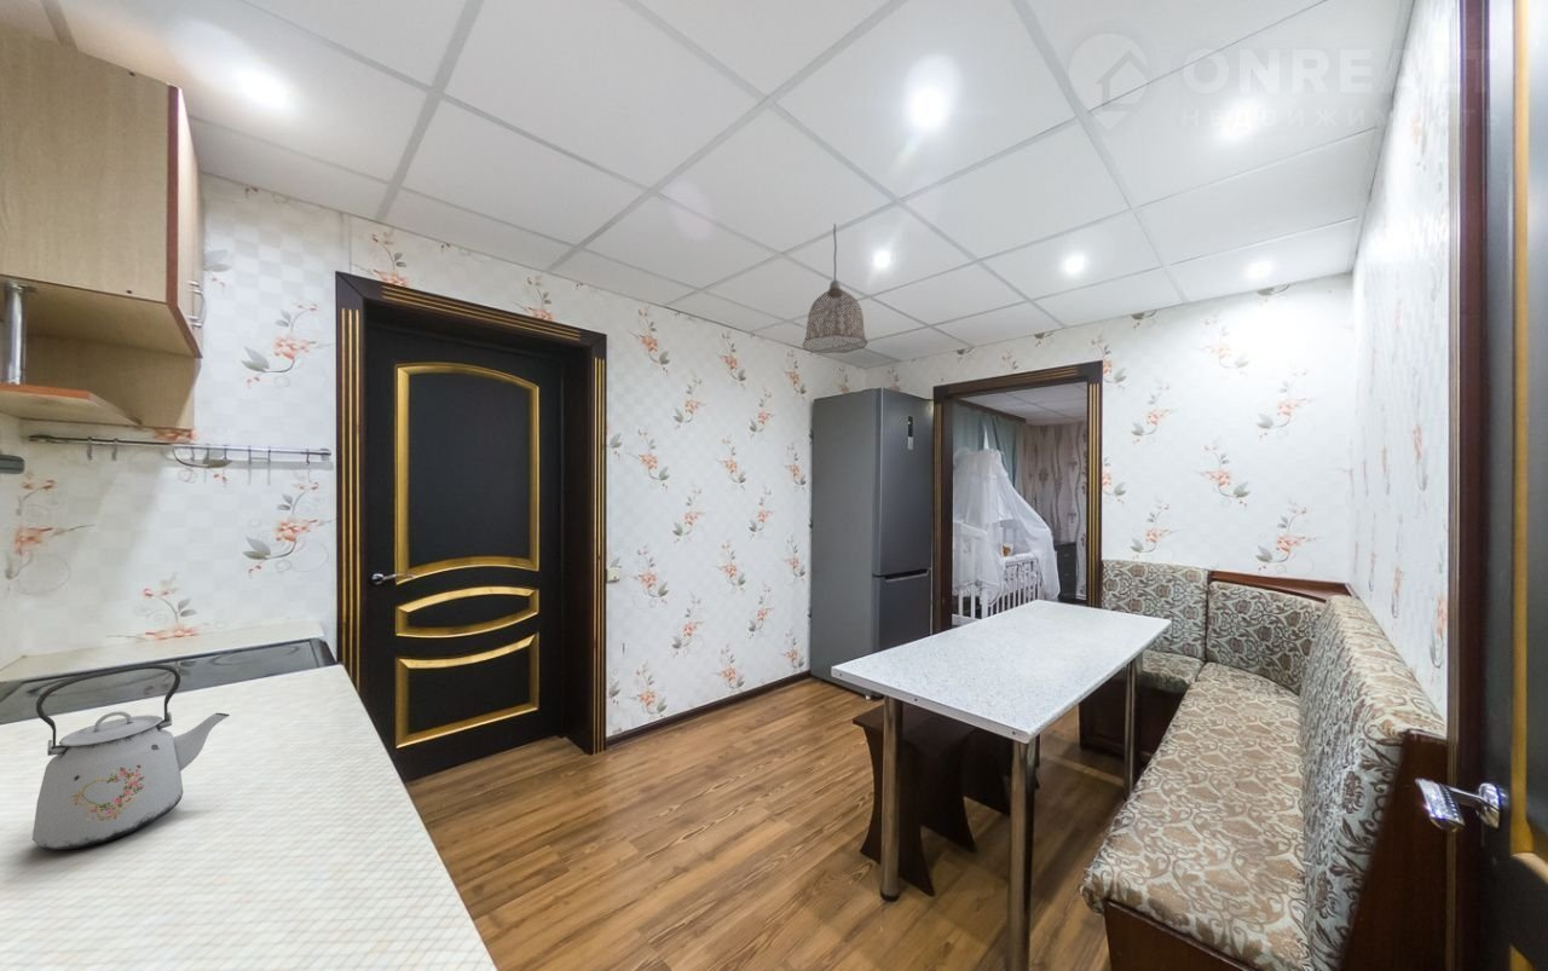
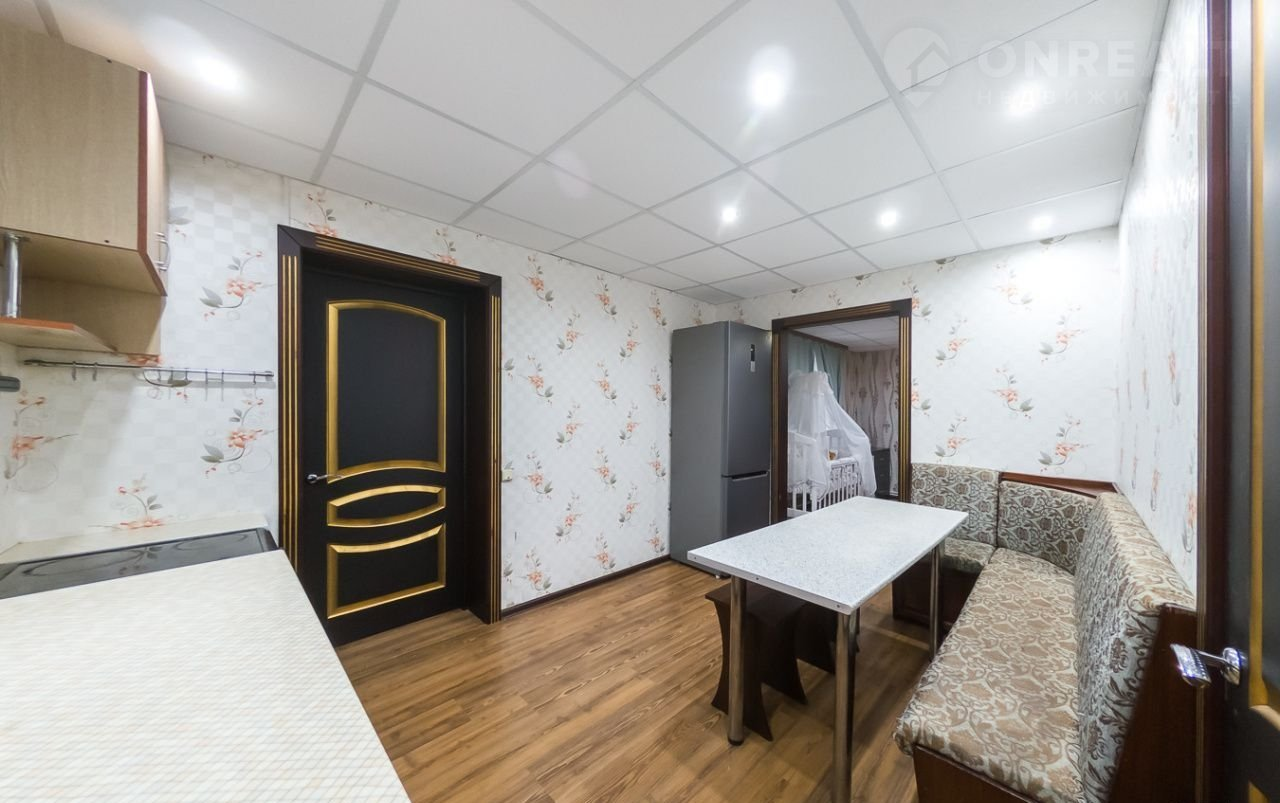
- kettle (140, 741)
- pendant lamp (834, 284)
